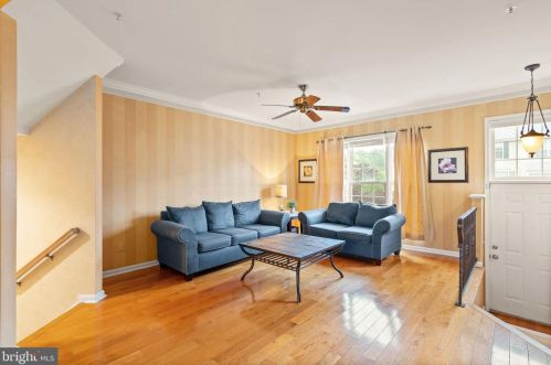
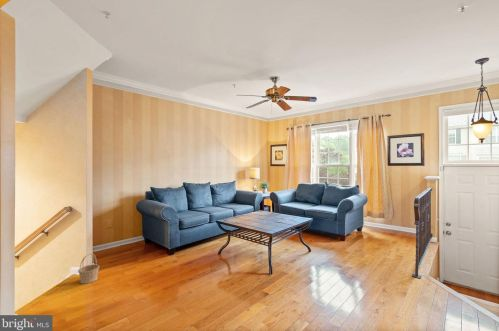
+ basket (88, 266)
